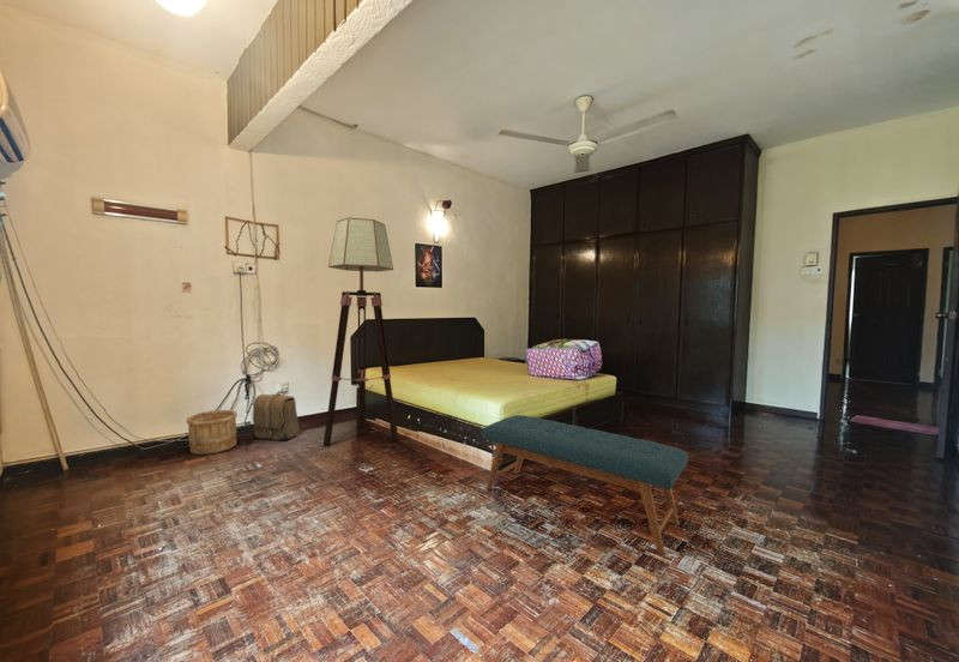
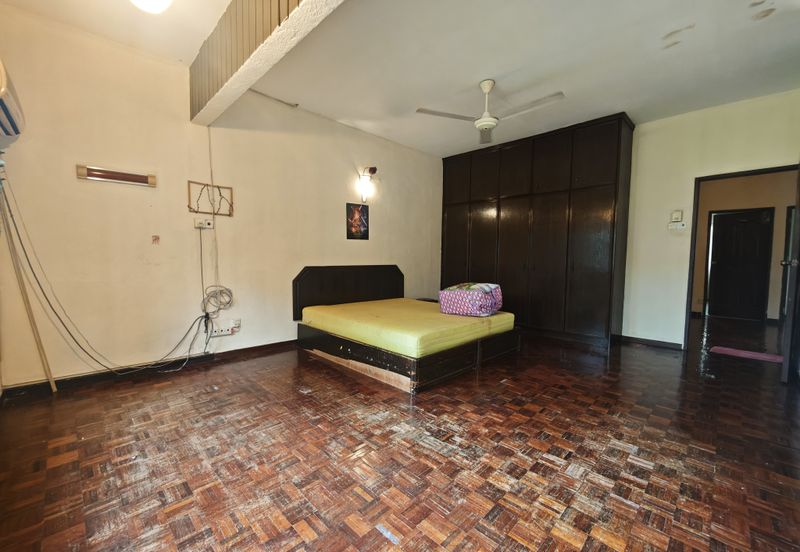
- floor lamp (358, 330)
- wooden bucket (212, 431)
- bench (575, 469)
- backpack (275, 415)
